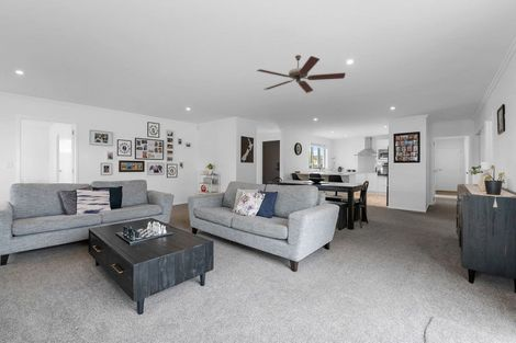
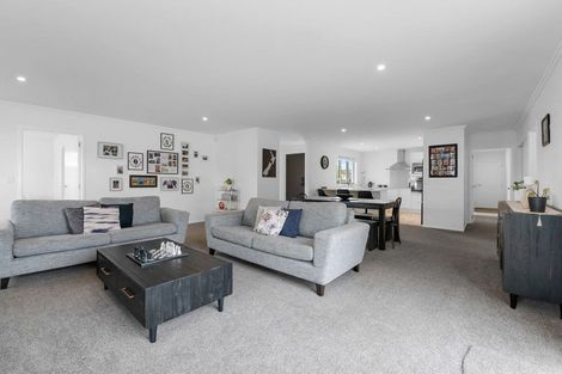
- ceiling fan (301, 69)
